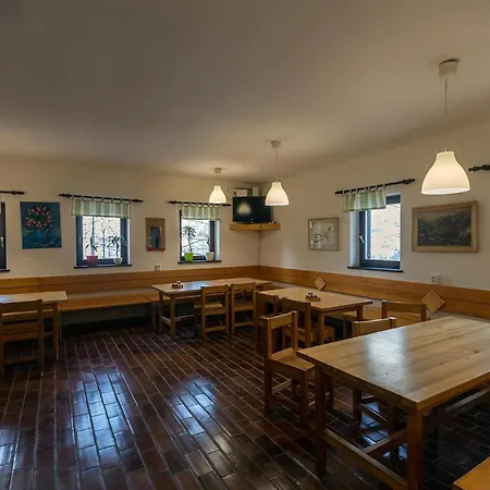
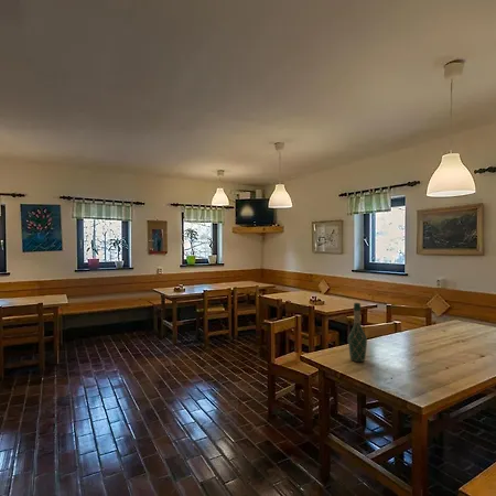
+ wine bottle (357, 331)
